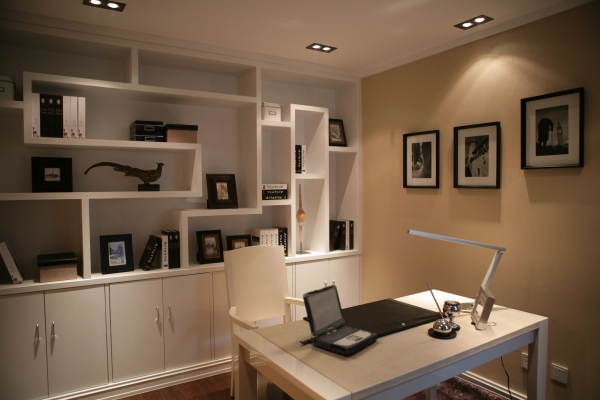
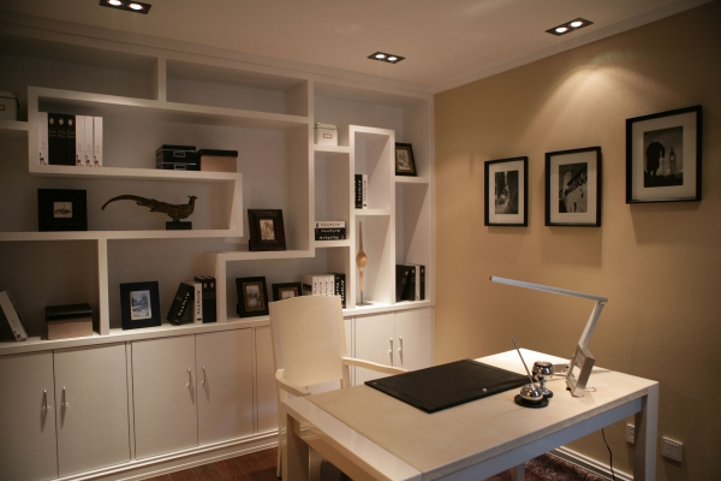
- laptop (338, 316)
